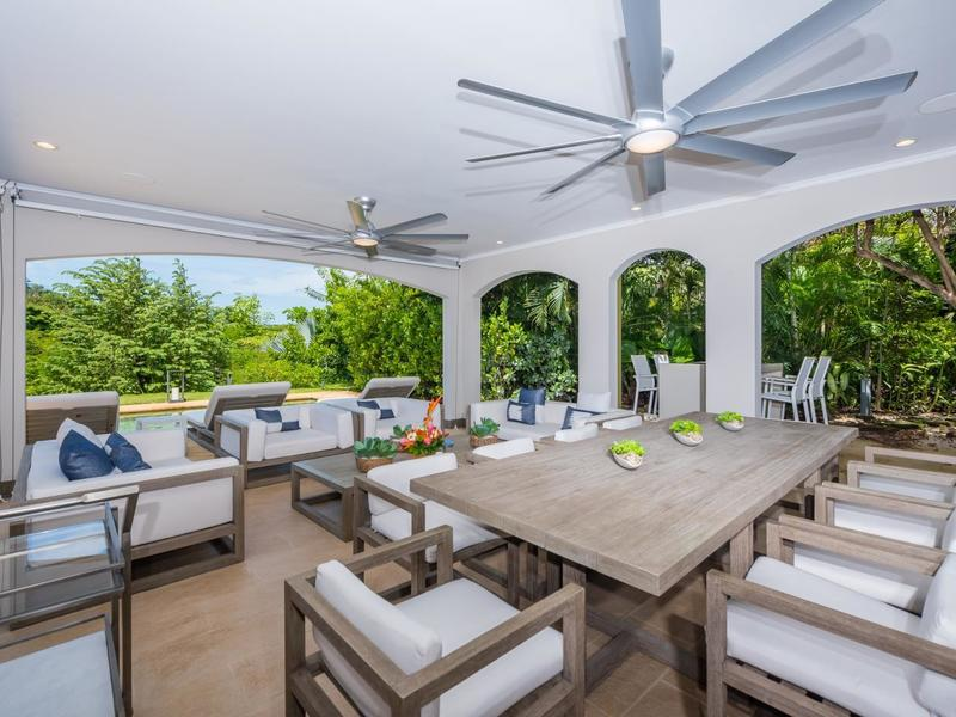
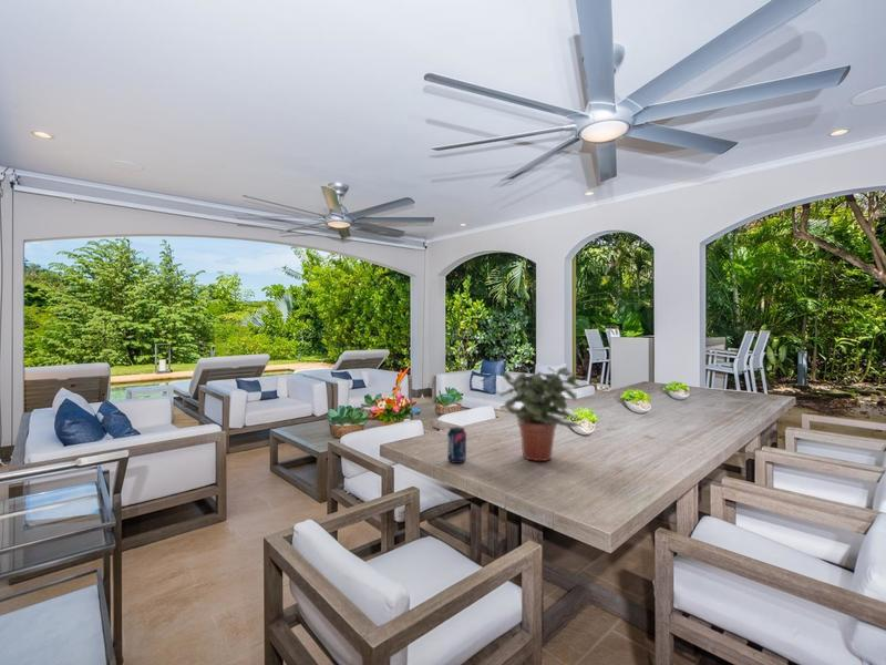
+ beverage can (456, 444)
+ potted plant (536, 410)
